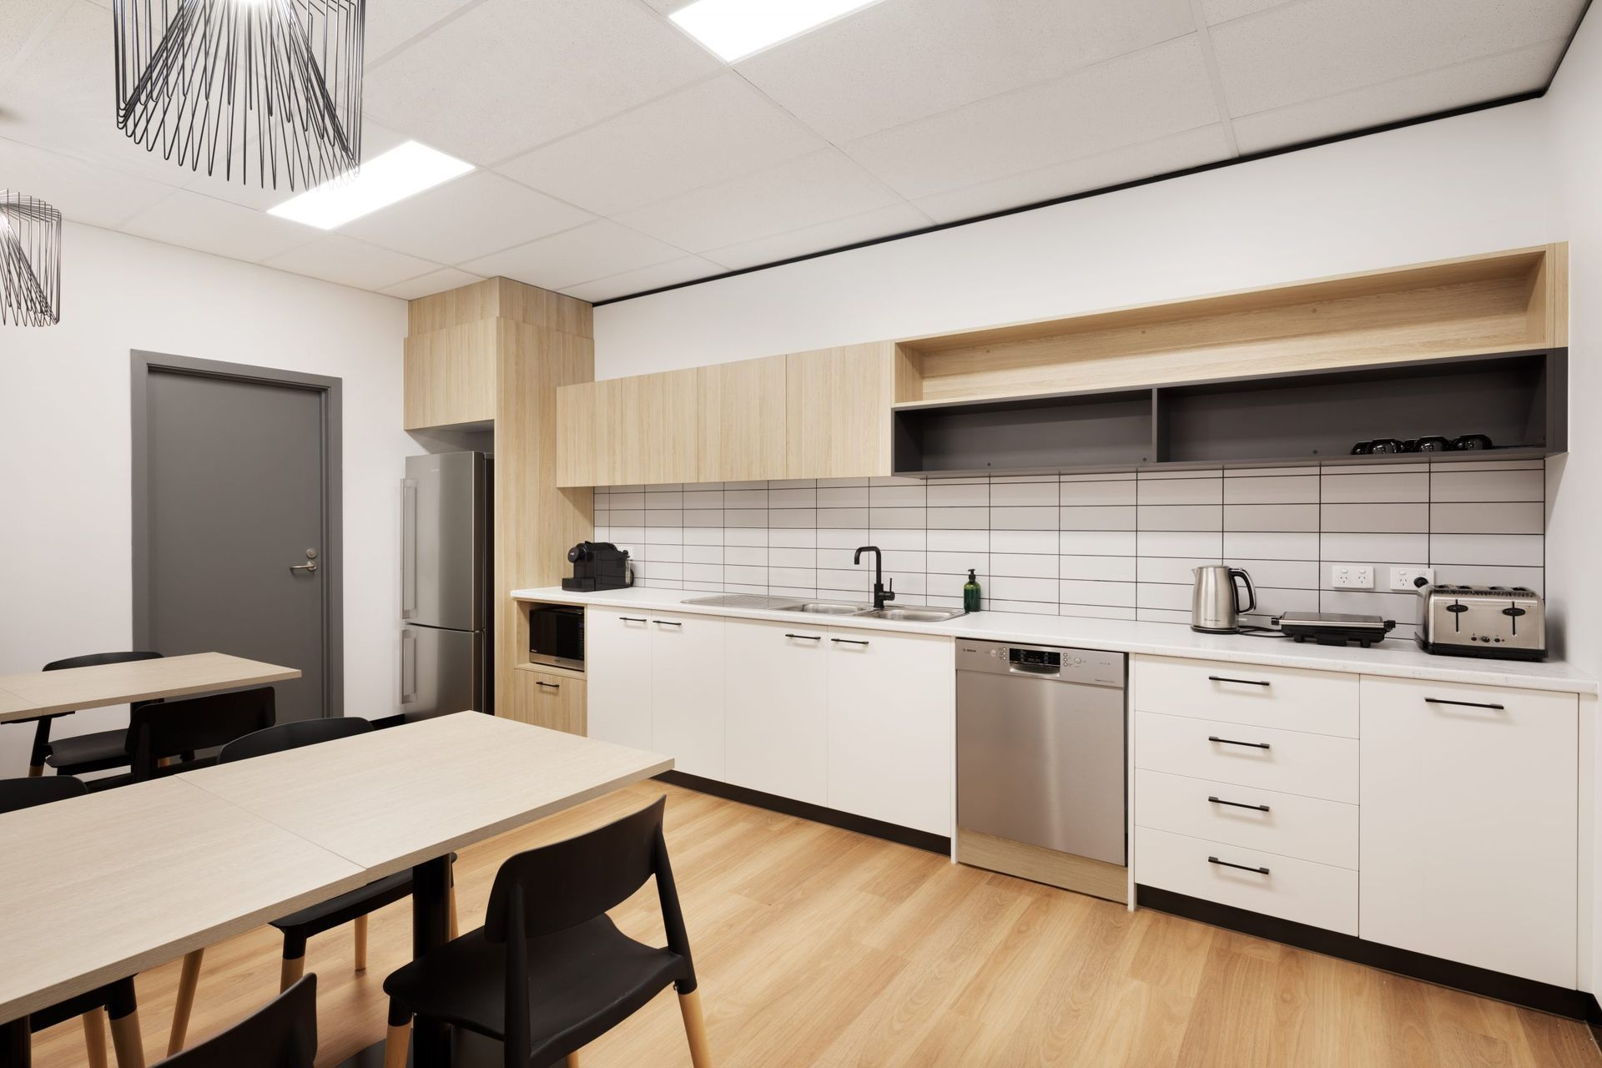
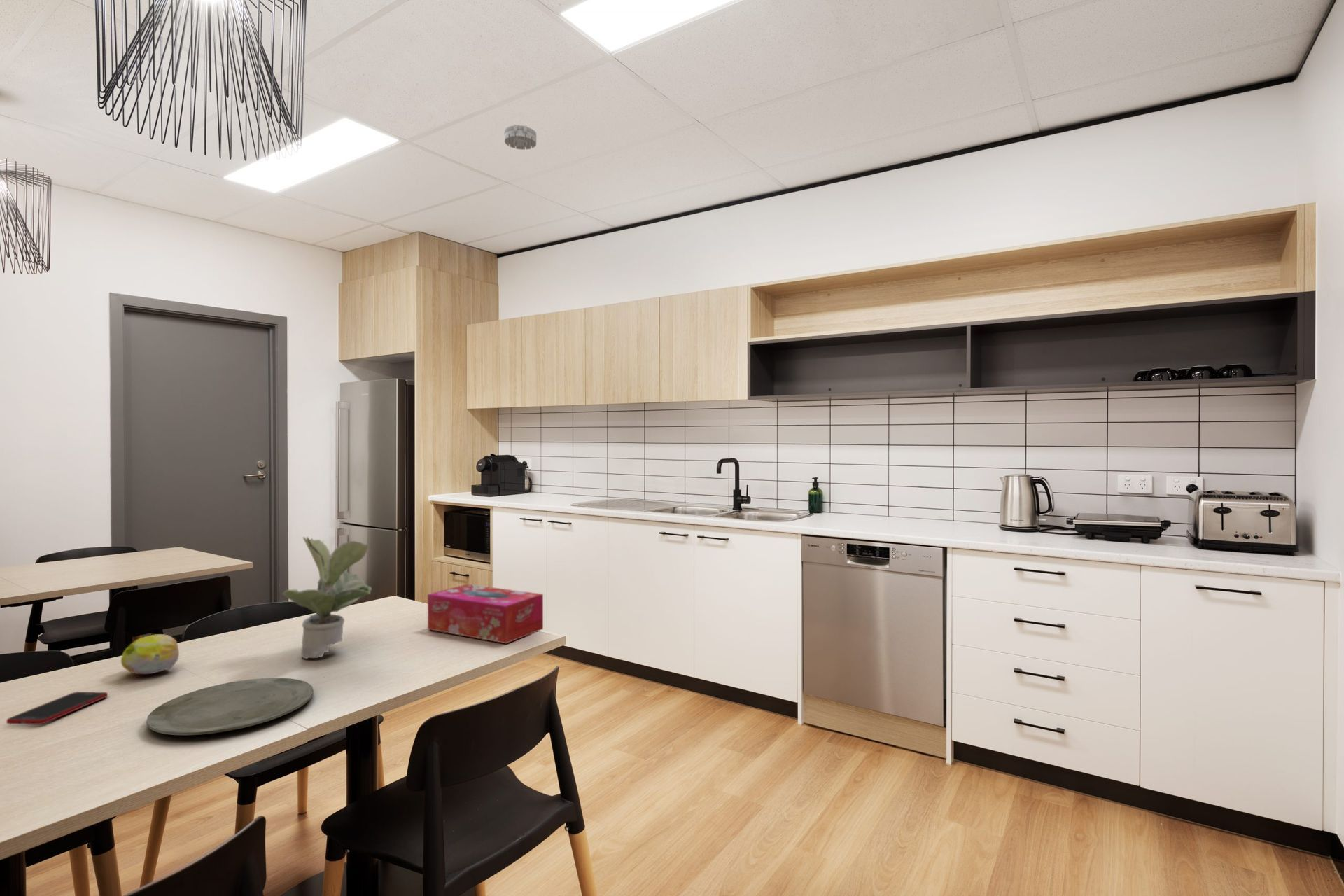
+ cell phone (59, 707)
+ smoke detector (520, 136)
+ tissue box (485, 612)
+ fruit (149, 654)
+ potted plant (334, 596)
+ plate (234, 706)
